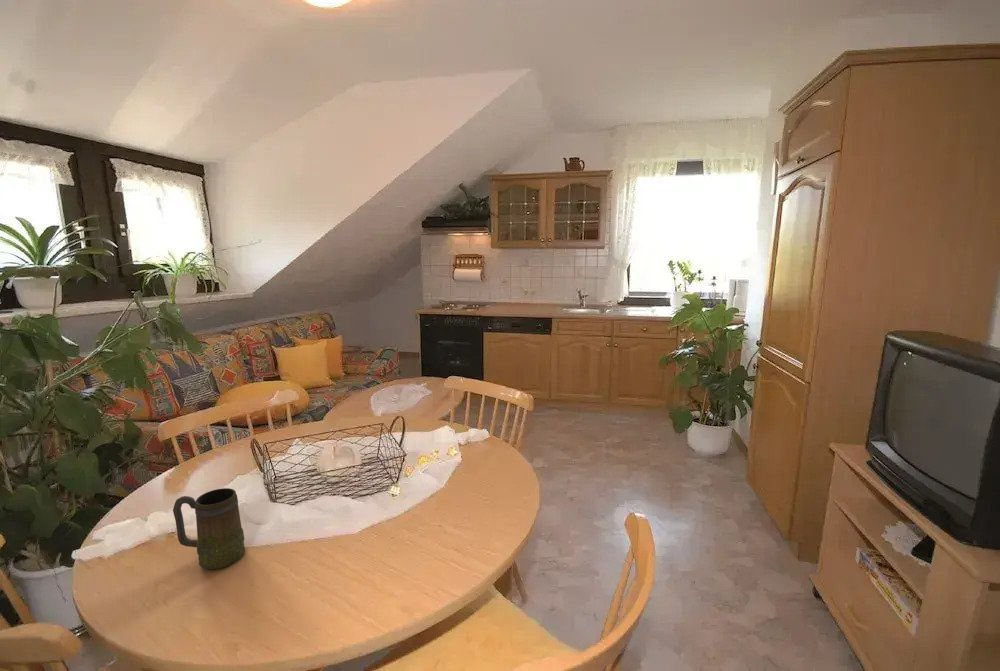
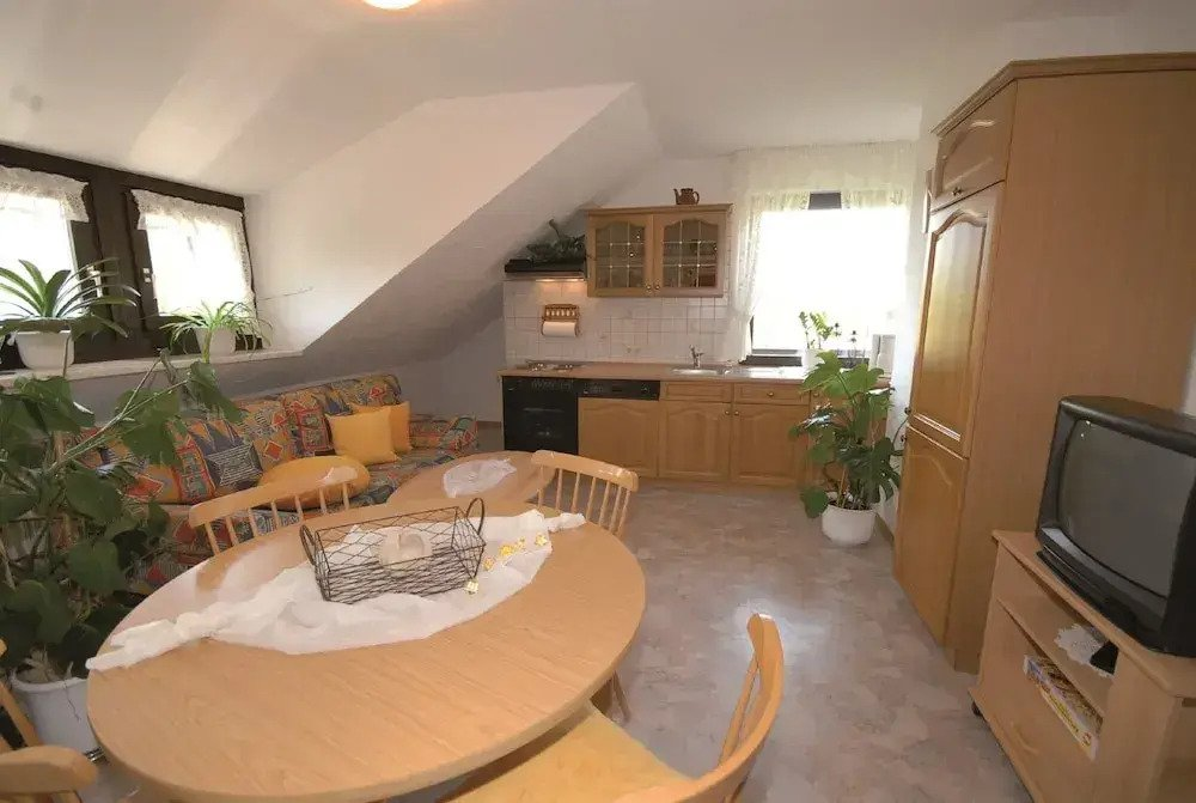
- mug (209, 526)
